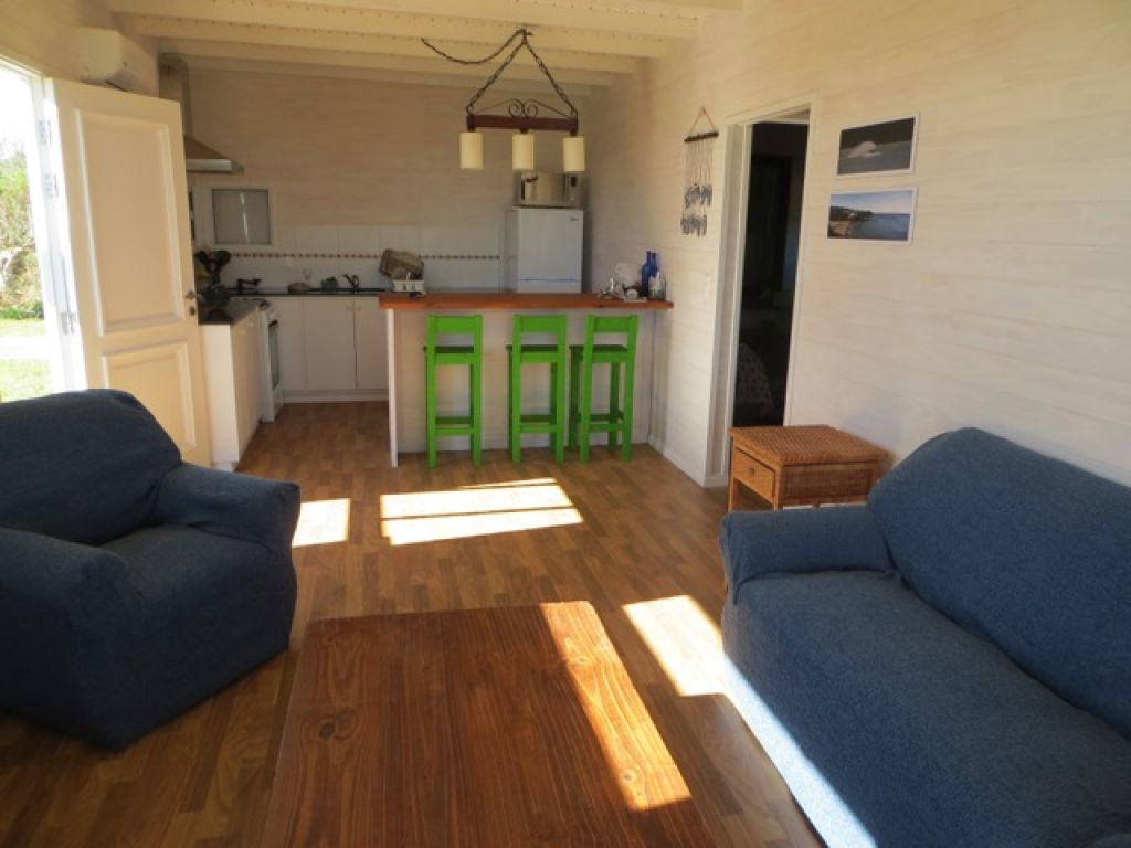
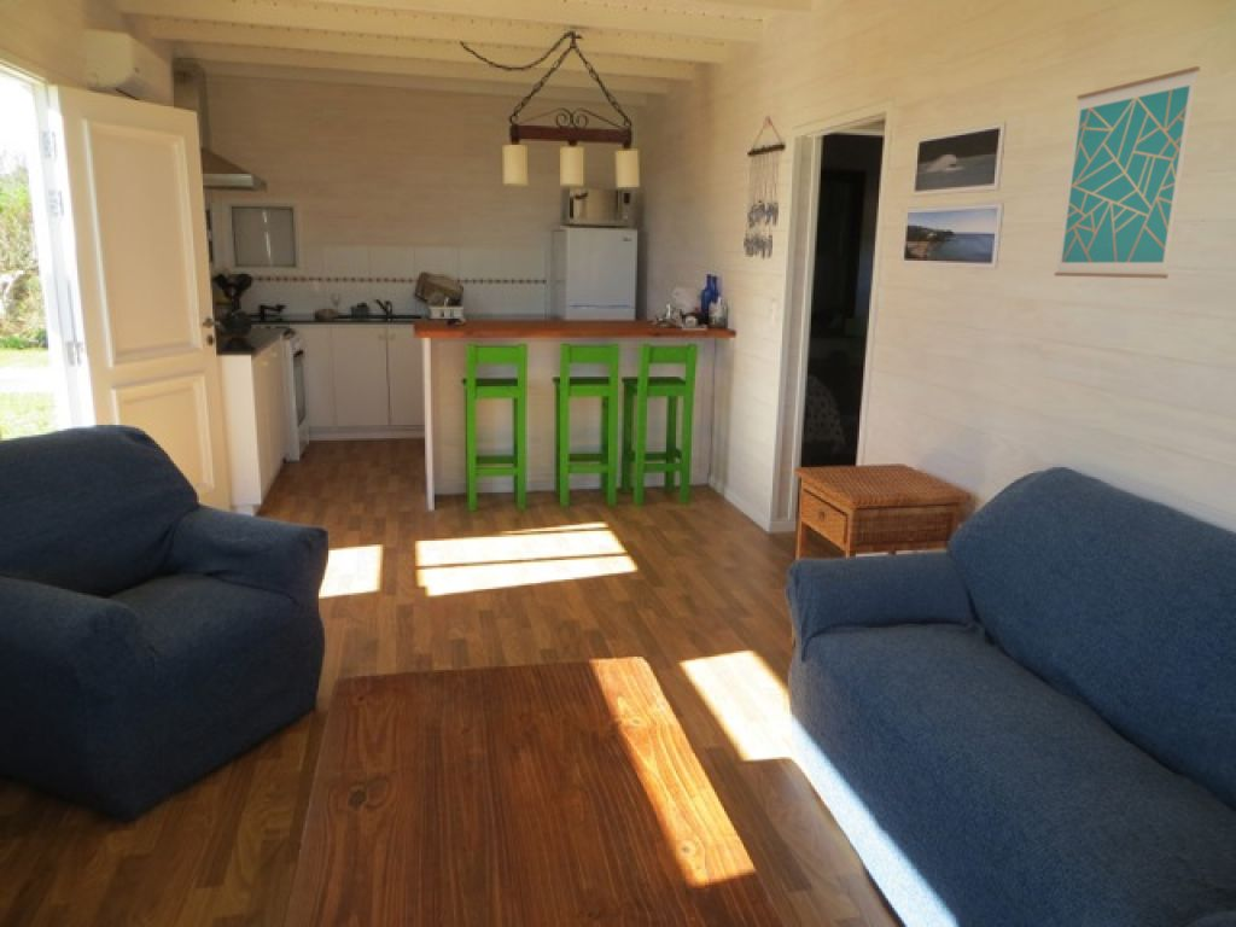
+ wall art (1119, 181)
